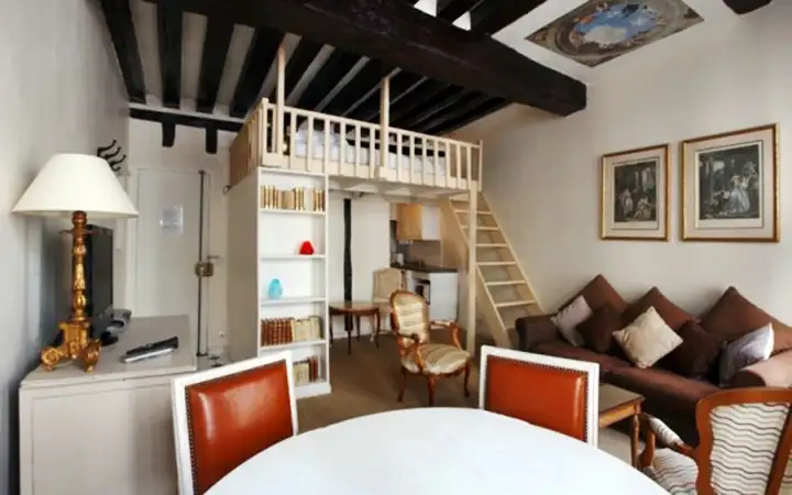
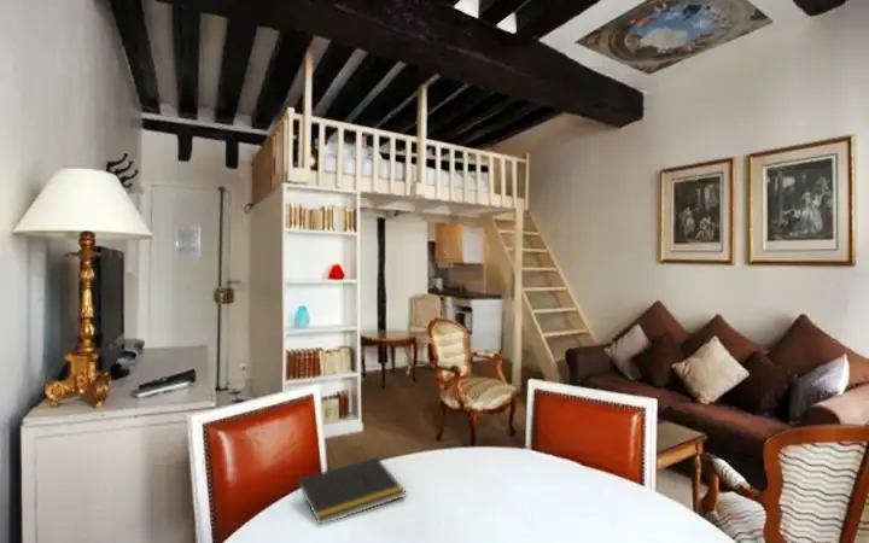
+ notepad (351, 486)
